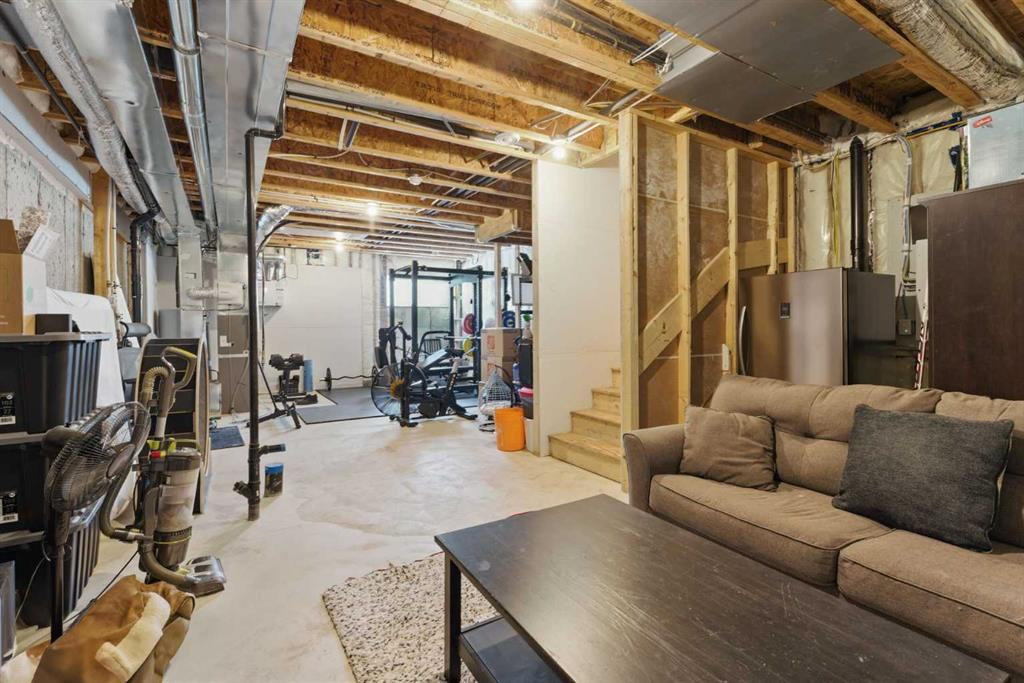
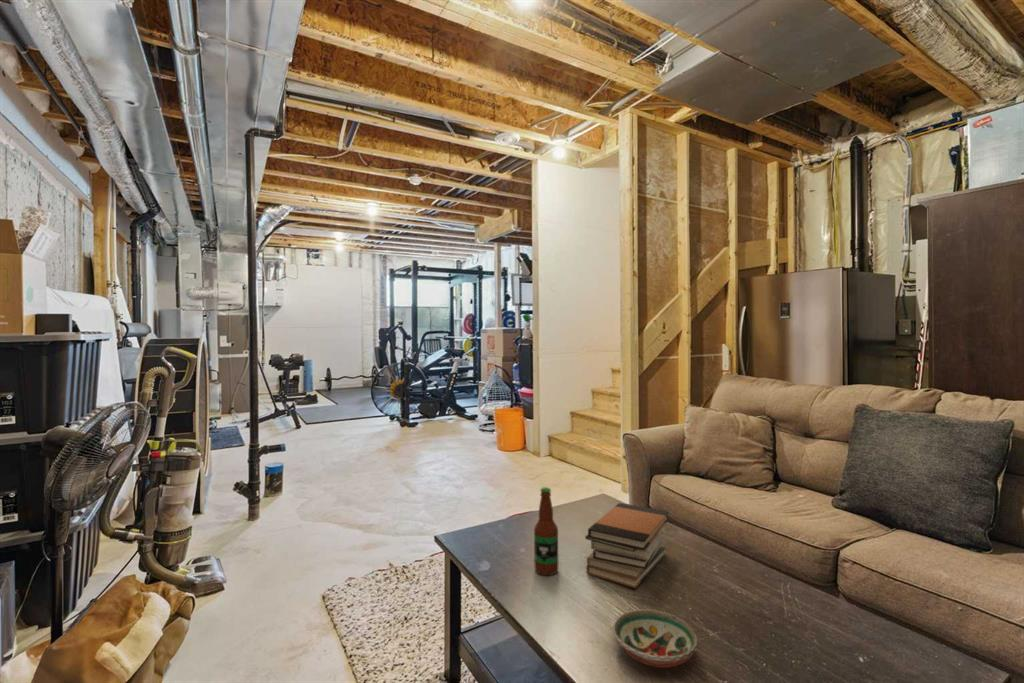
+ bottle (546, 529)
+ book stack (629, 541)
+ decorative bowl (654, 642)
